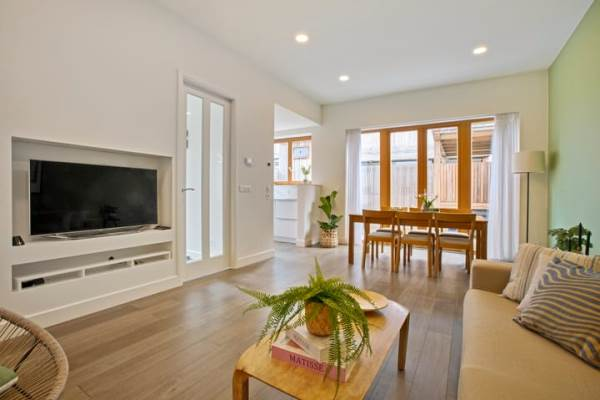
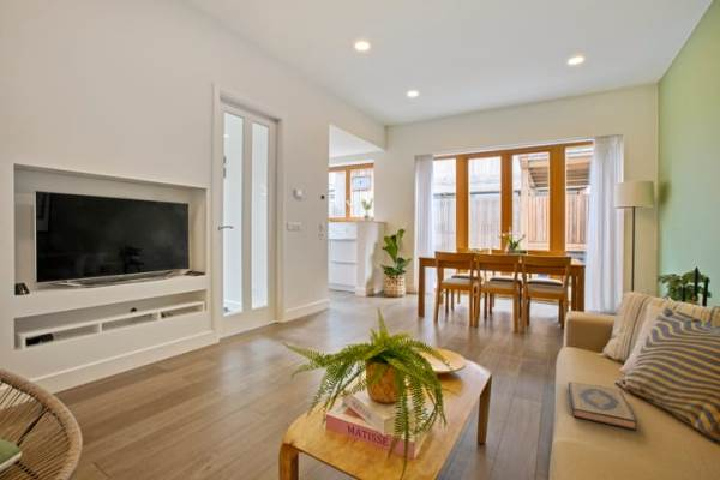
+ hardback book (598, 402)
